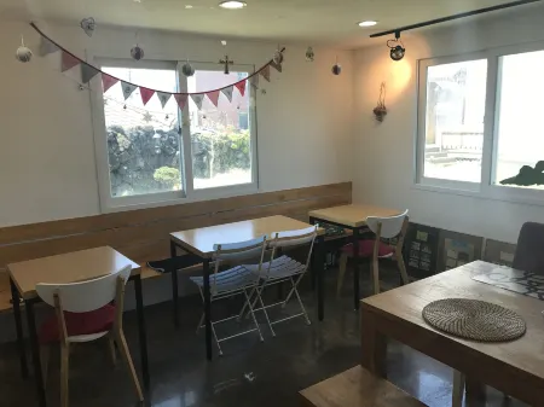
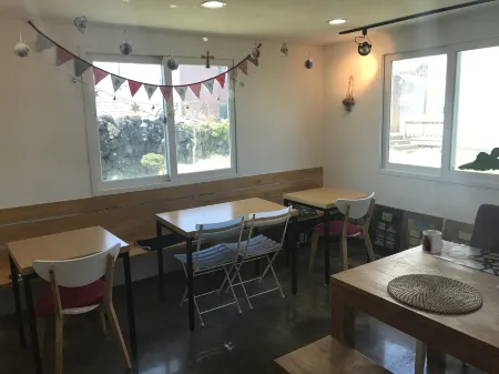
+ mug (431, 242)
